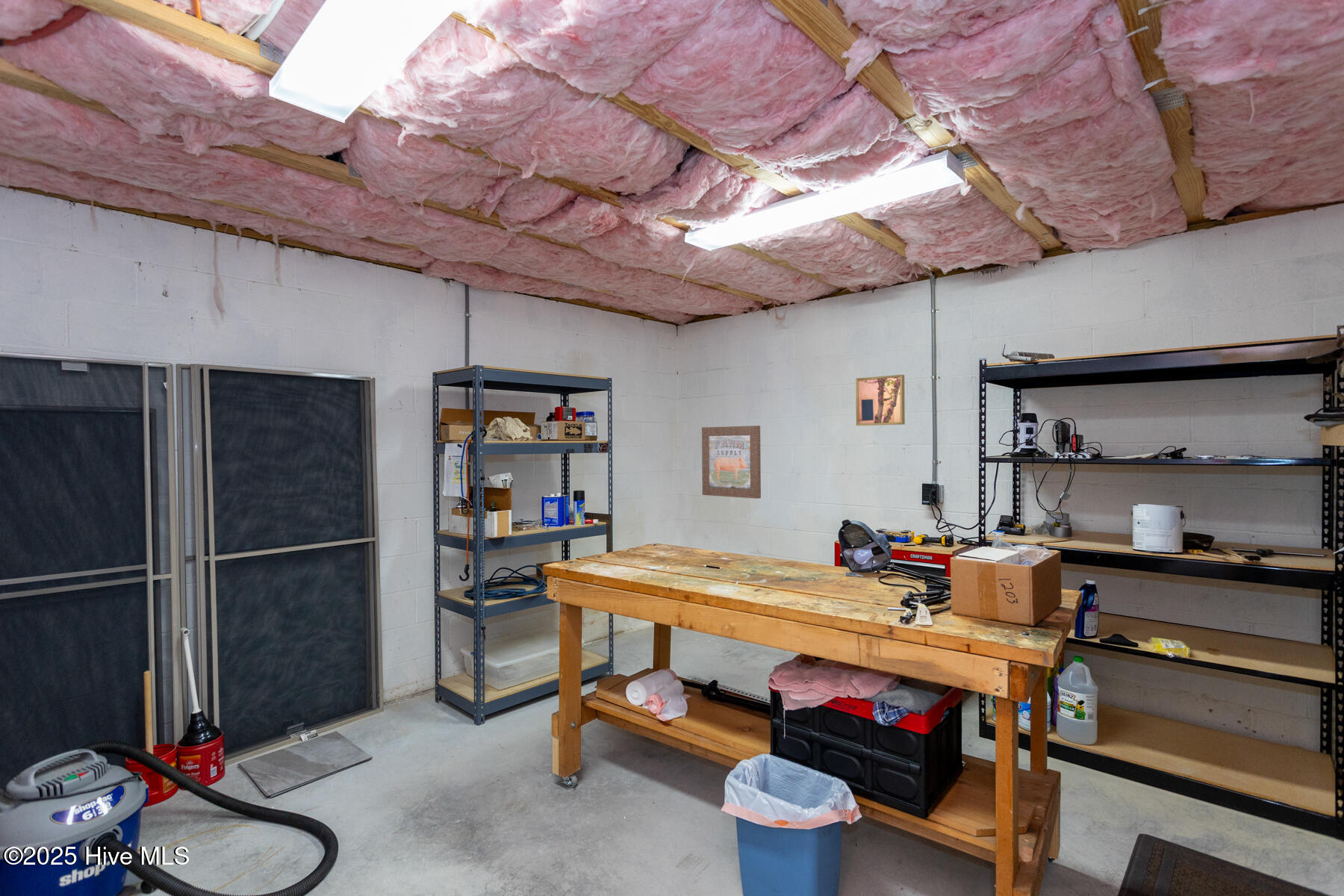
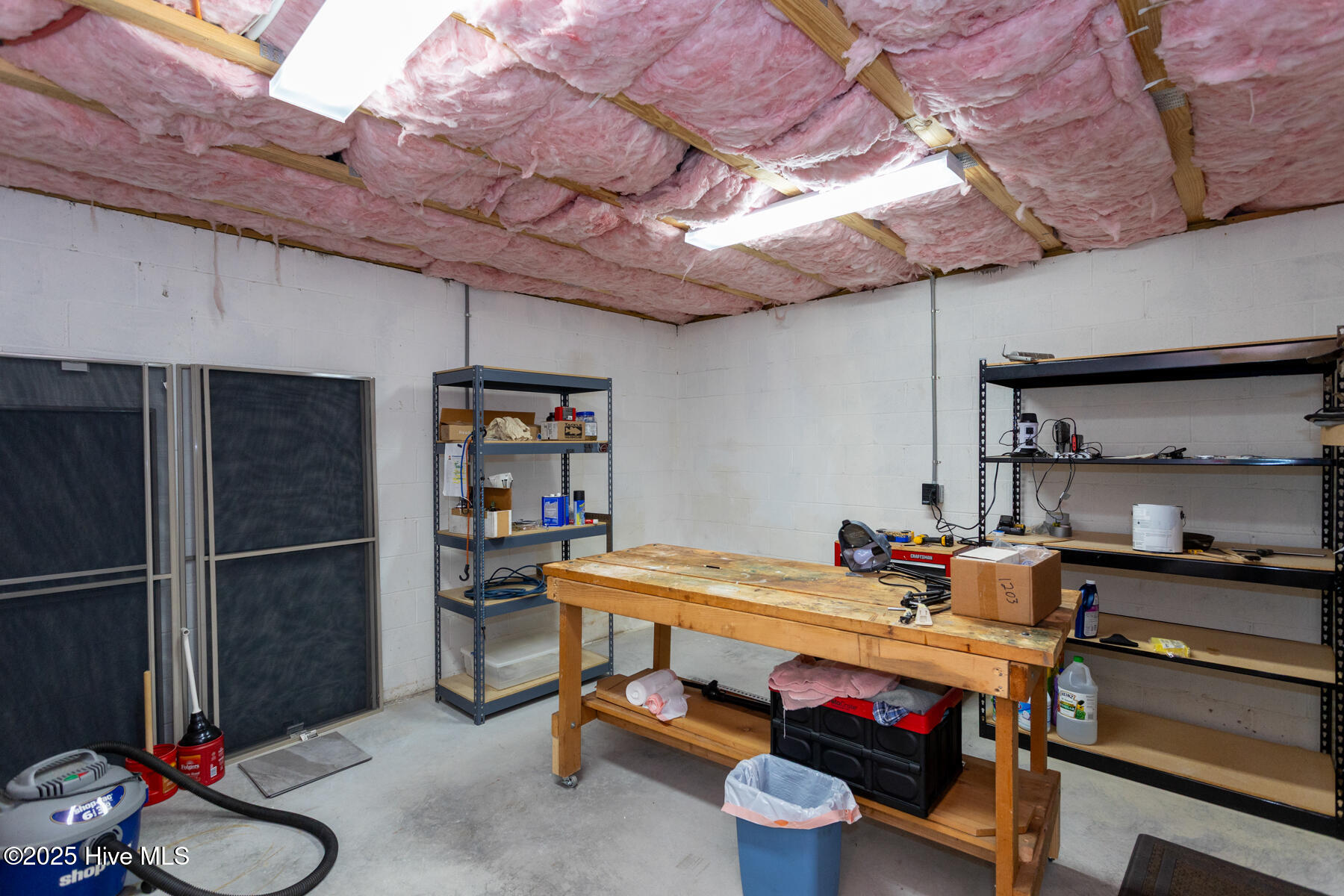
- wall art (880, 400)
- wall art (730, 461)
